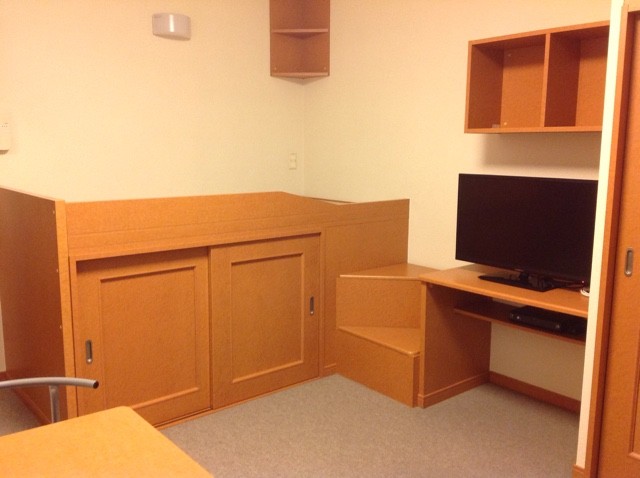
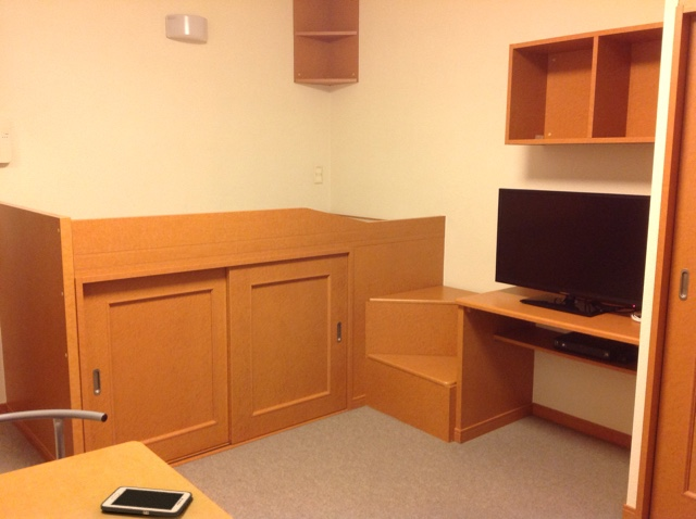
+ cell phone (147, 501)
